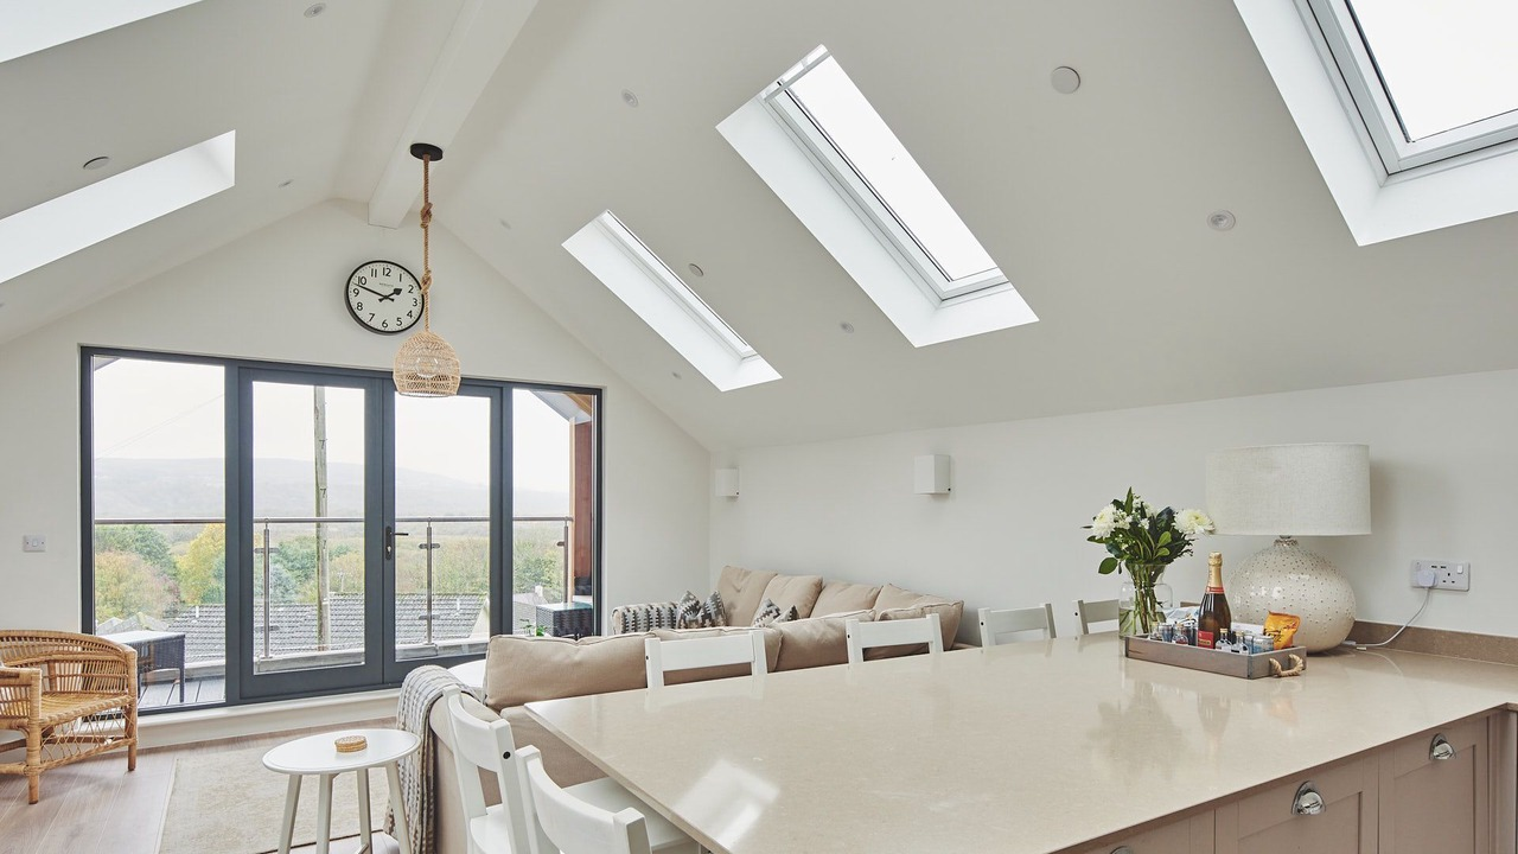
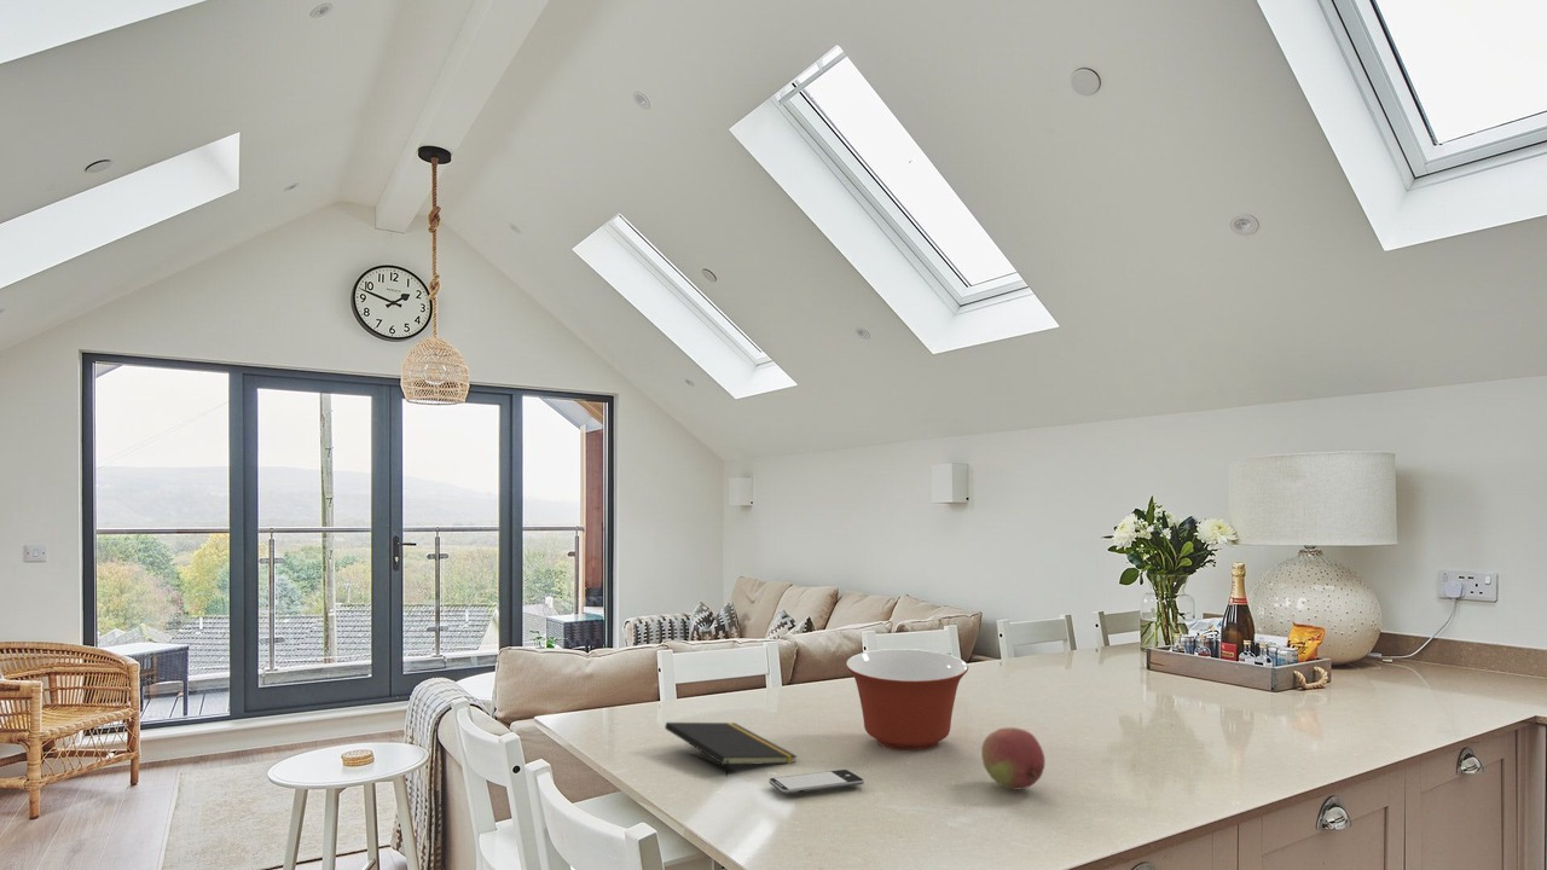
+ notepad (729, 742)
+ fruit (1012, 758)
+ smartphone (816, 781)
+ mixing bowl (906, 702)
